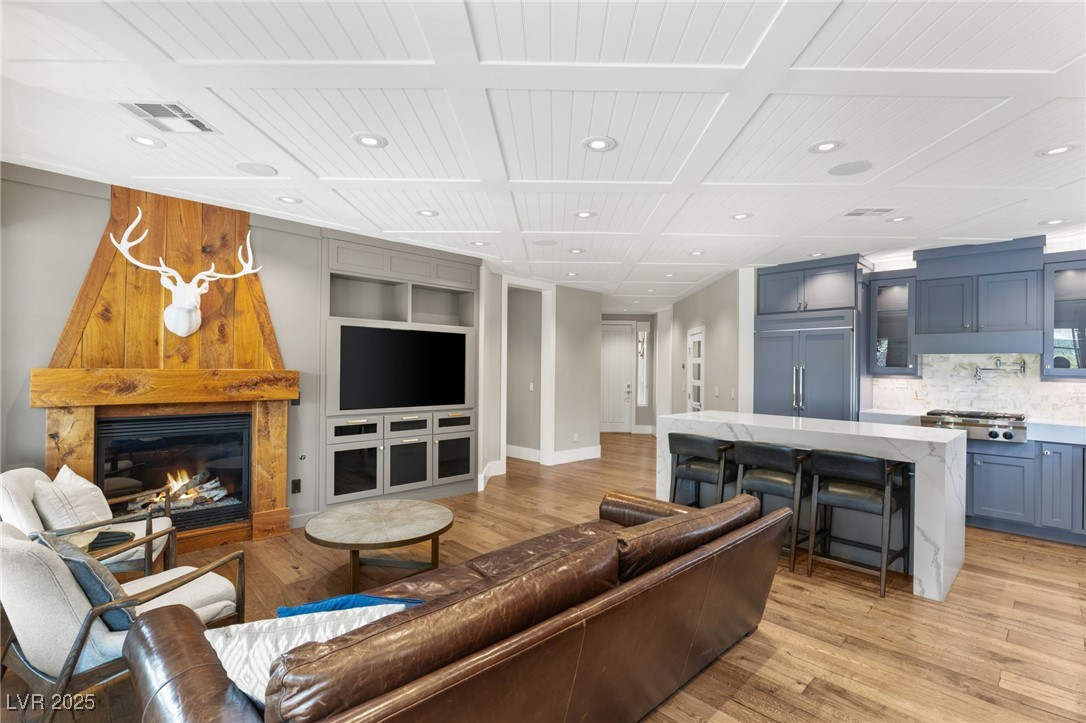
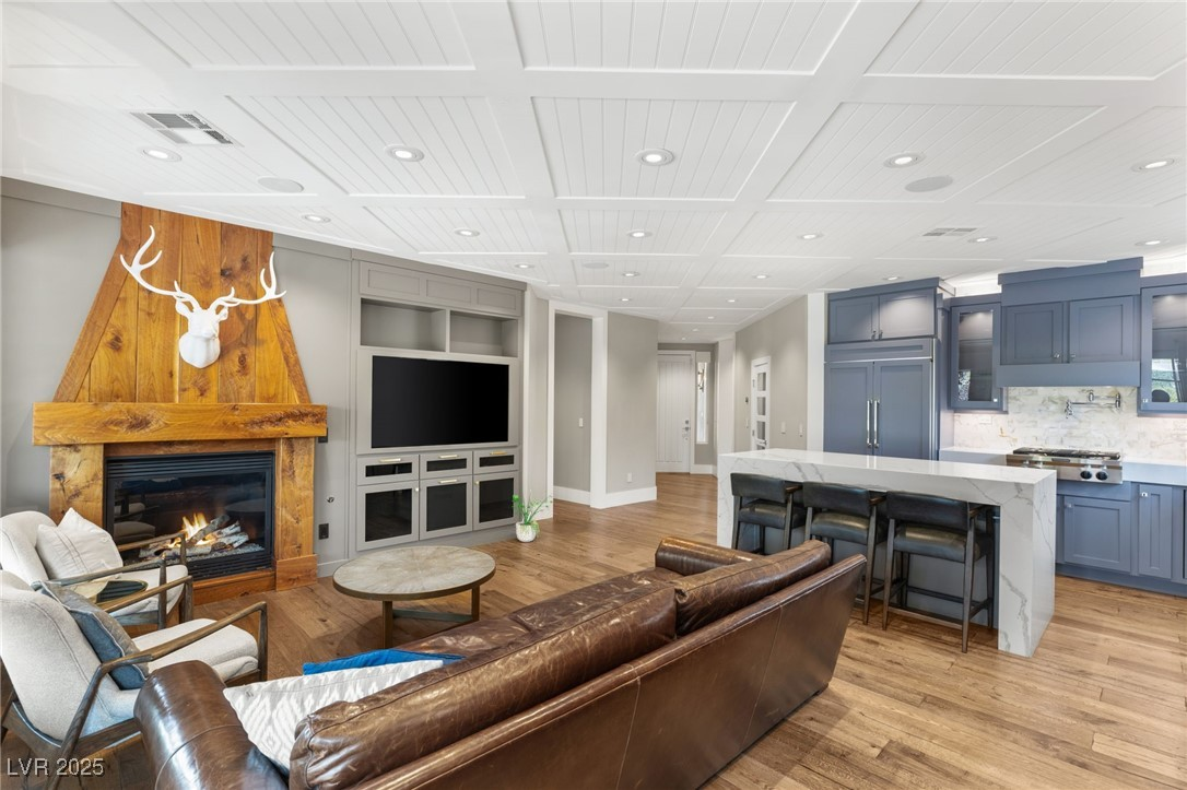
+ potted plant (531, 511)
